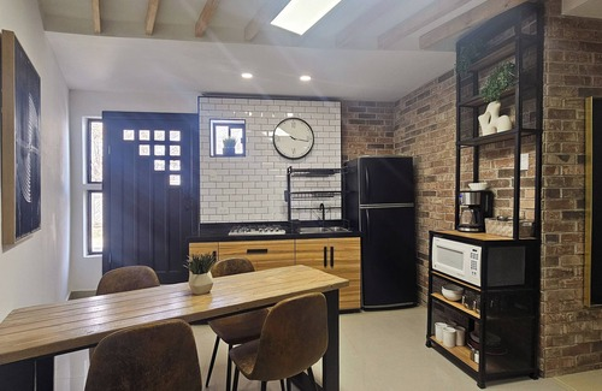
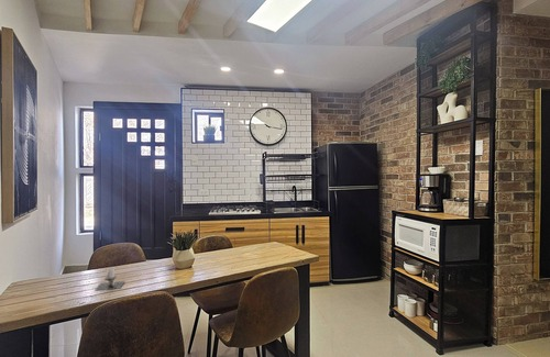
+ architectural model (110, 278)
